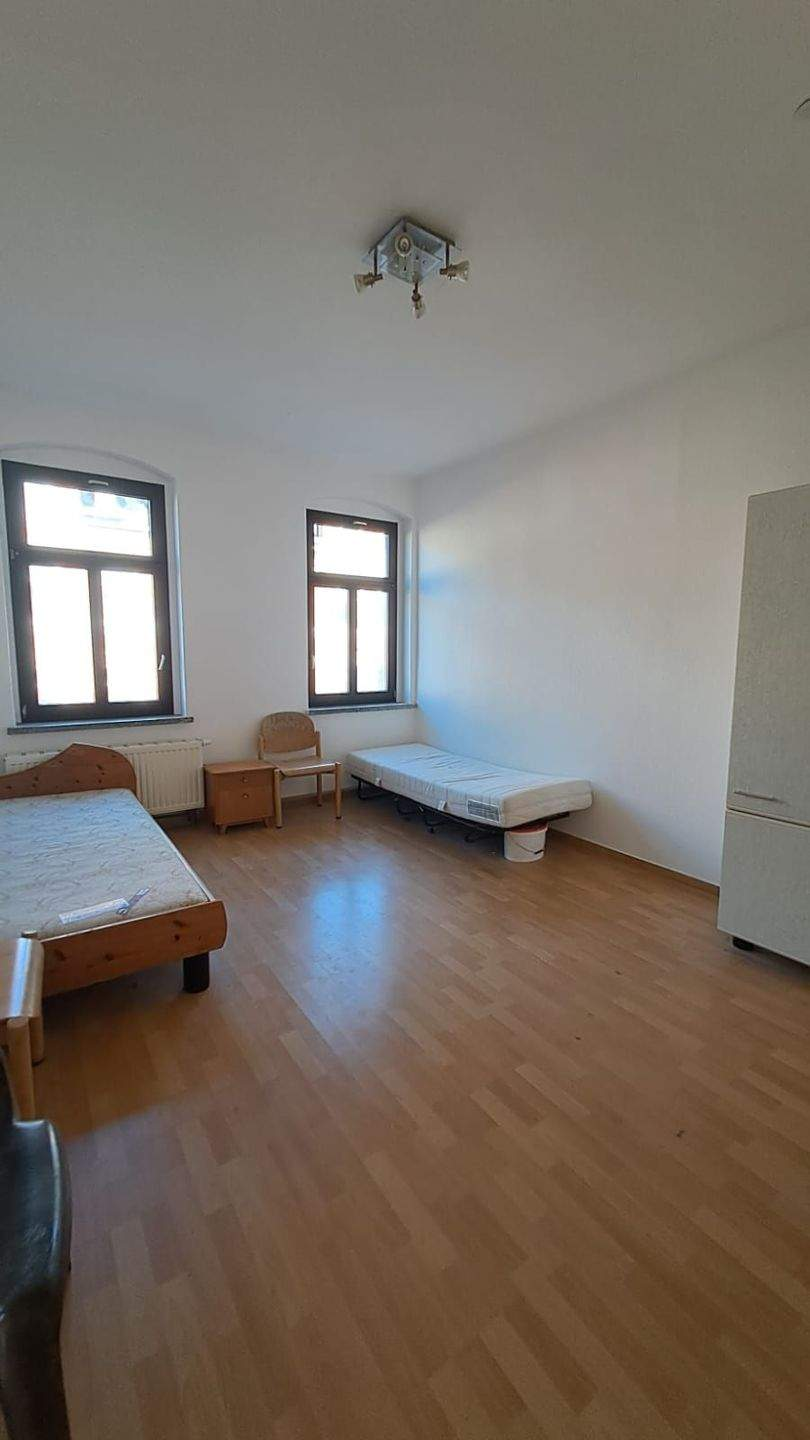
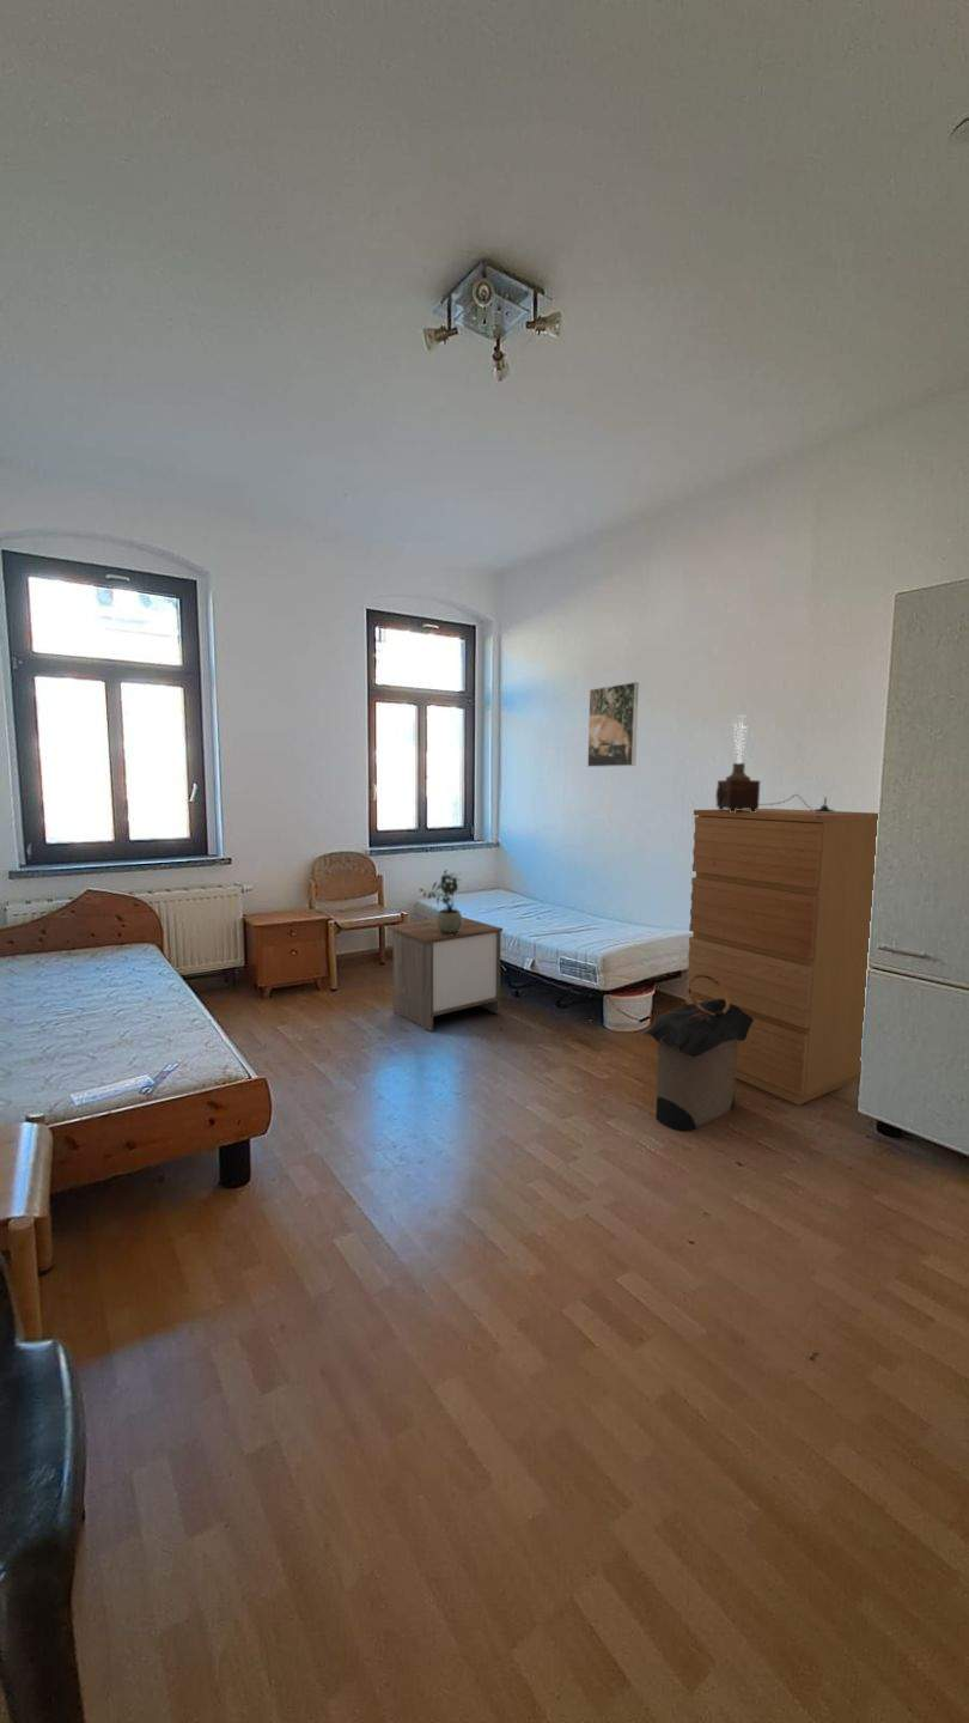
+ nightstand (444, 969)
+ table lamp (758, 780)
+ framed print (611, 726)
+ potted plant (443, 901)
+ dresser (780, 943)
+ laundry hamper (700, 1047)
